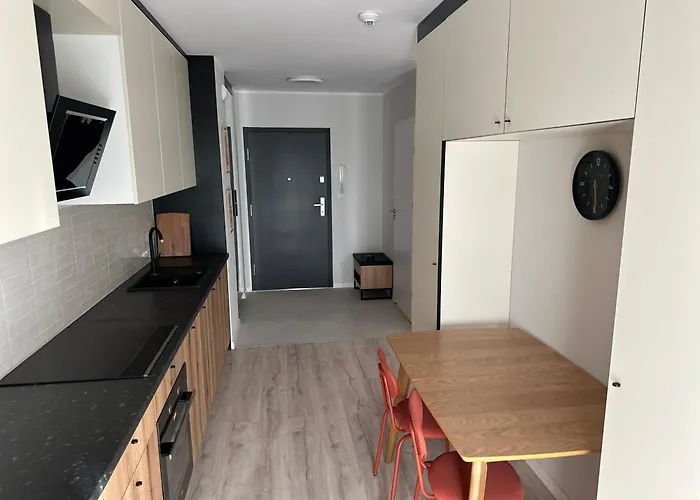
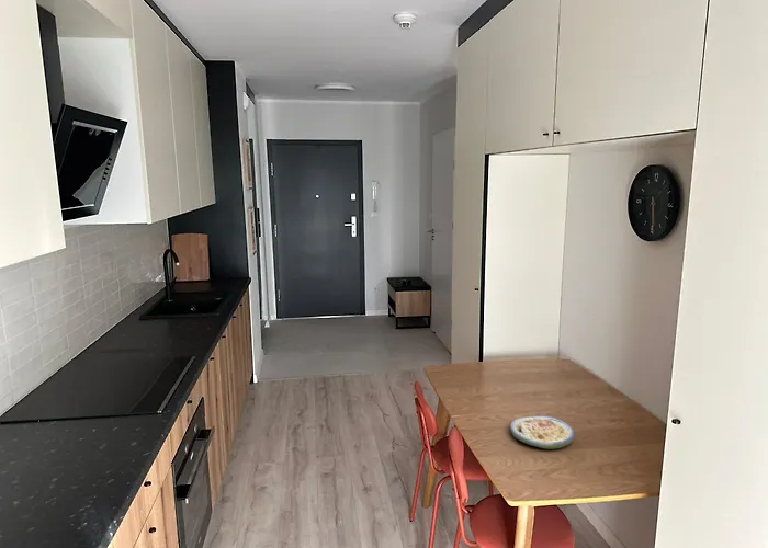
+ soup (541, 430)
